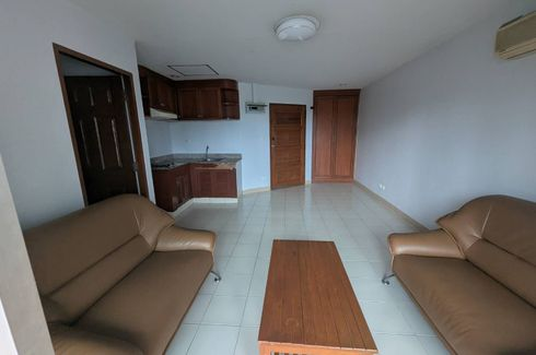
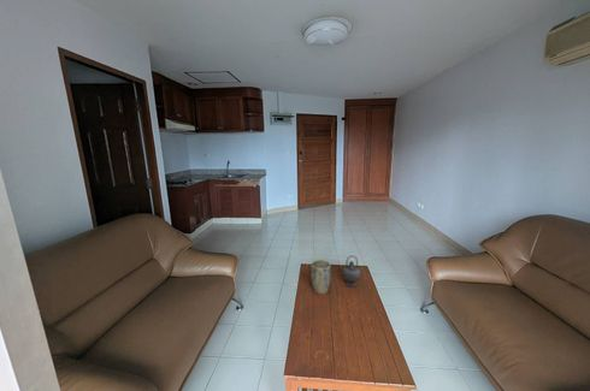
+ plant pot (320, 277)
+ teapot (353, 269)
